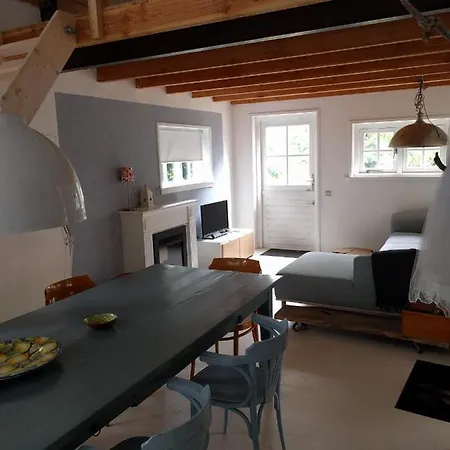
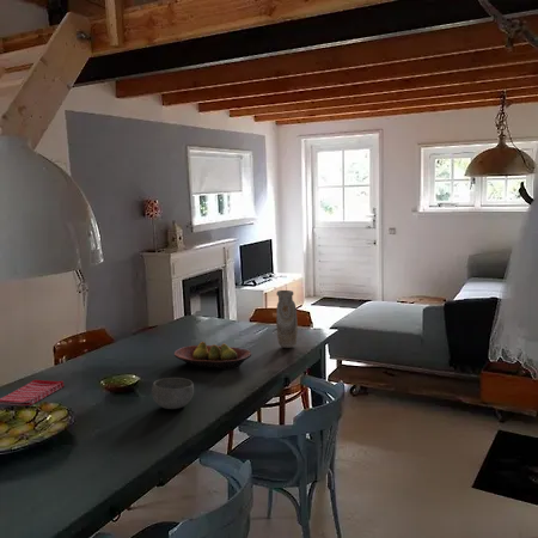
+ vase (286, 318)
+ fruit bowl (212, 354)
+ dish towel (31, 391)
+ bowl (172, 393)
